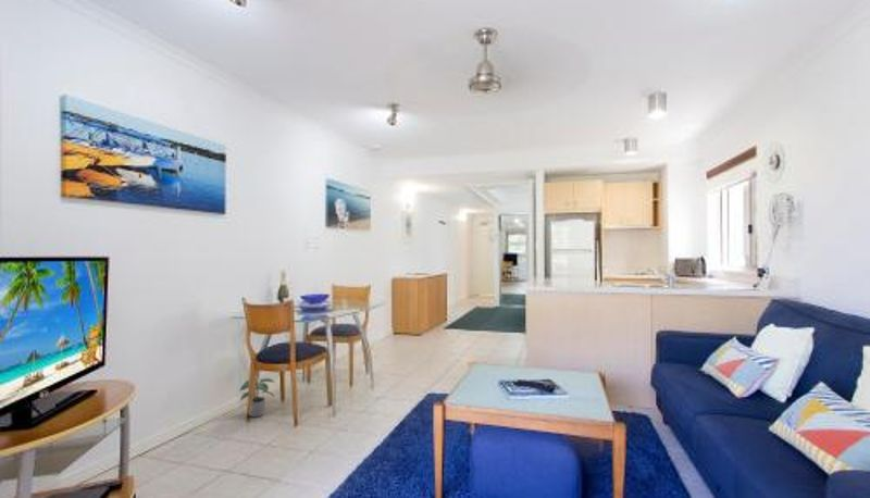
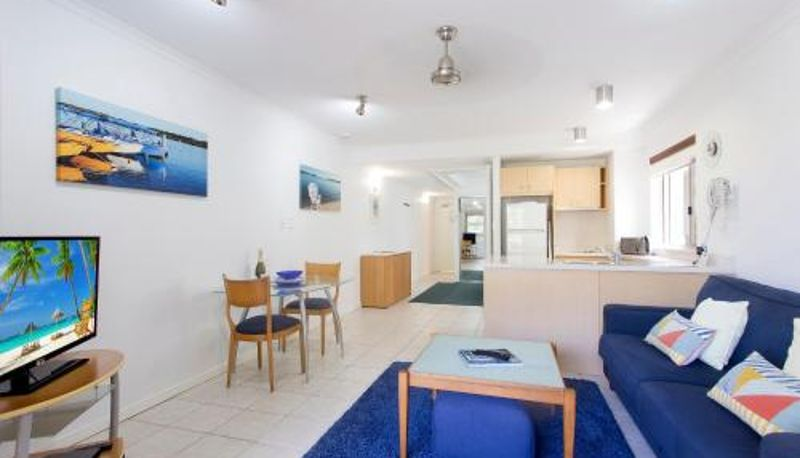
- potted plant (257, 397)
